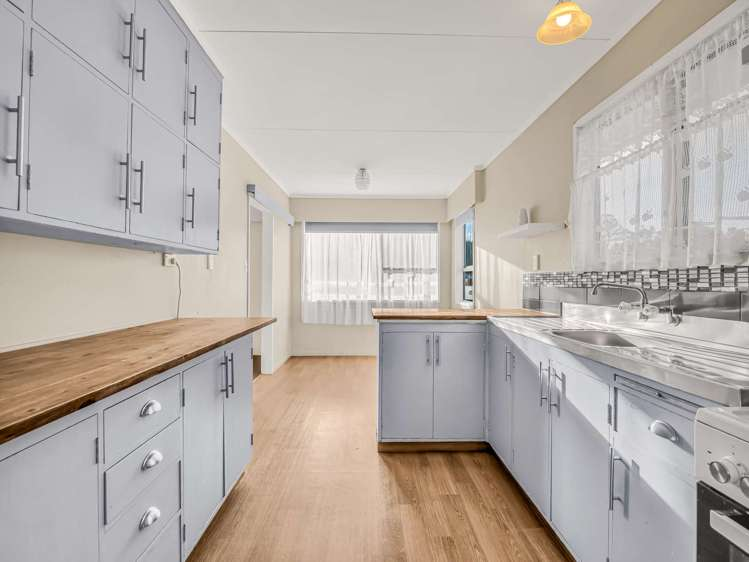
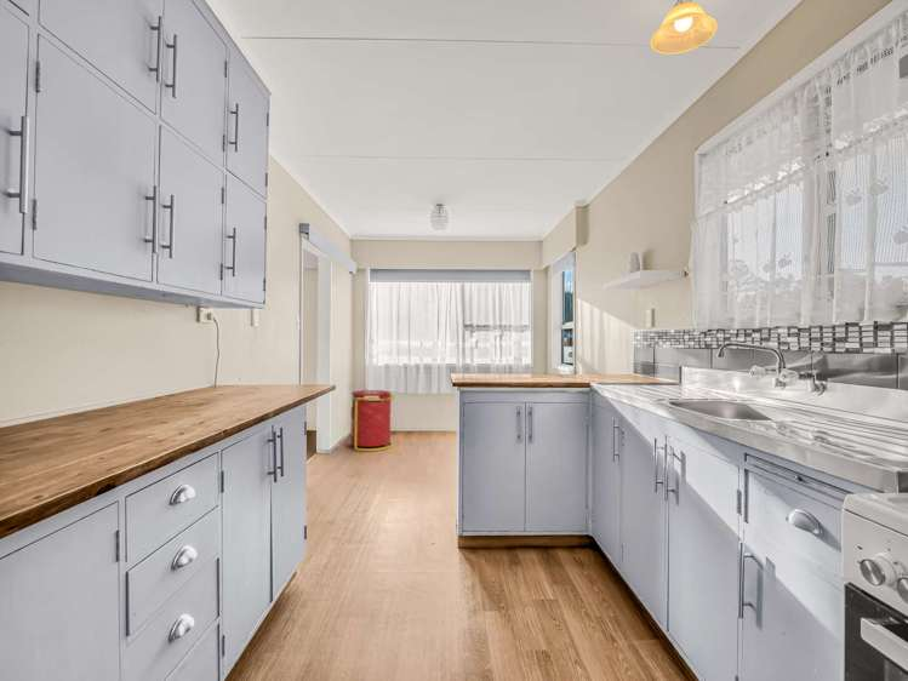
+ trash can (370, 418)
